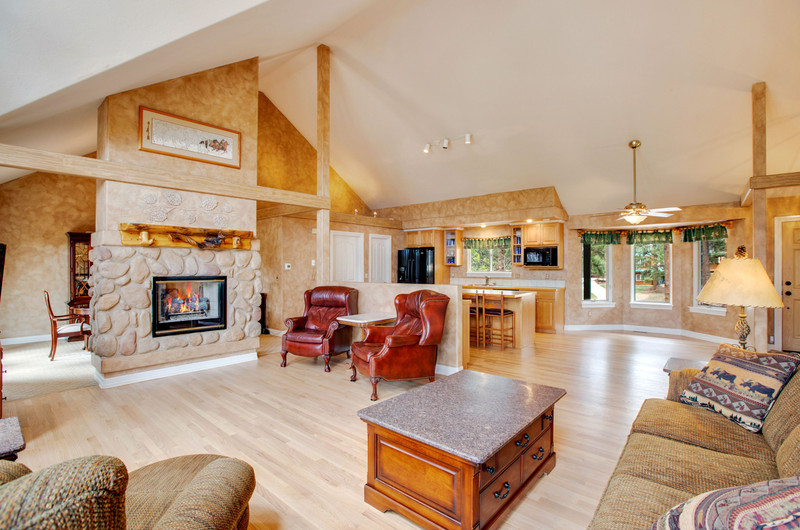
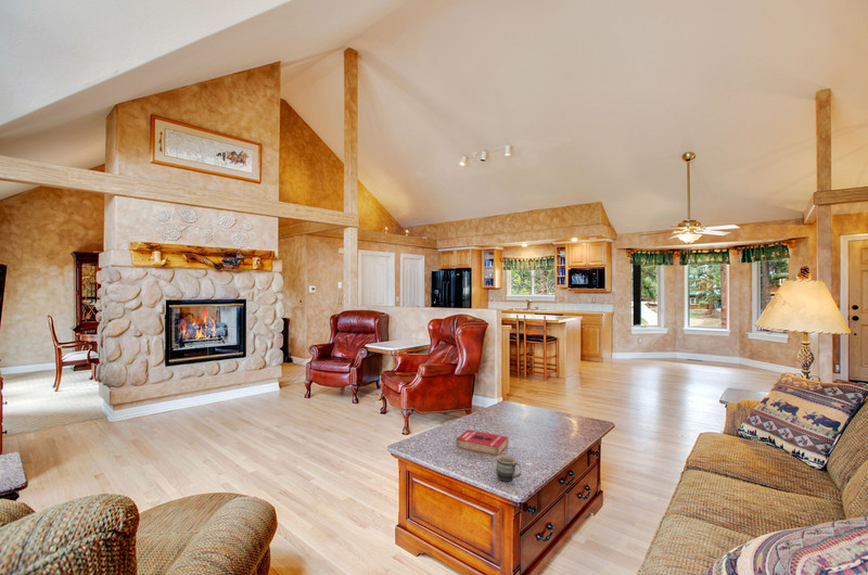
+ mug (509, 469)
+ book (482, 442)
